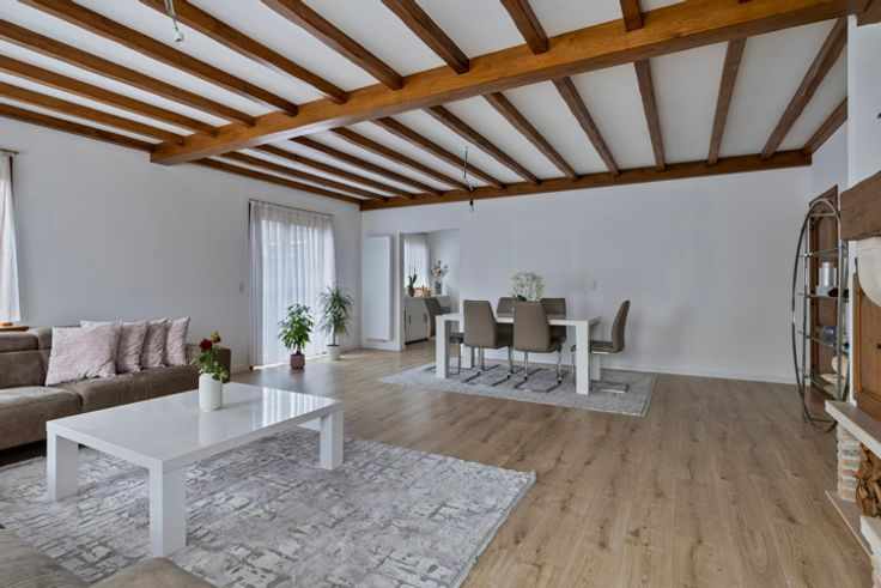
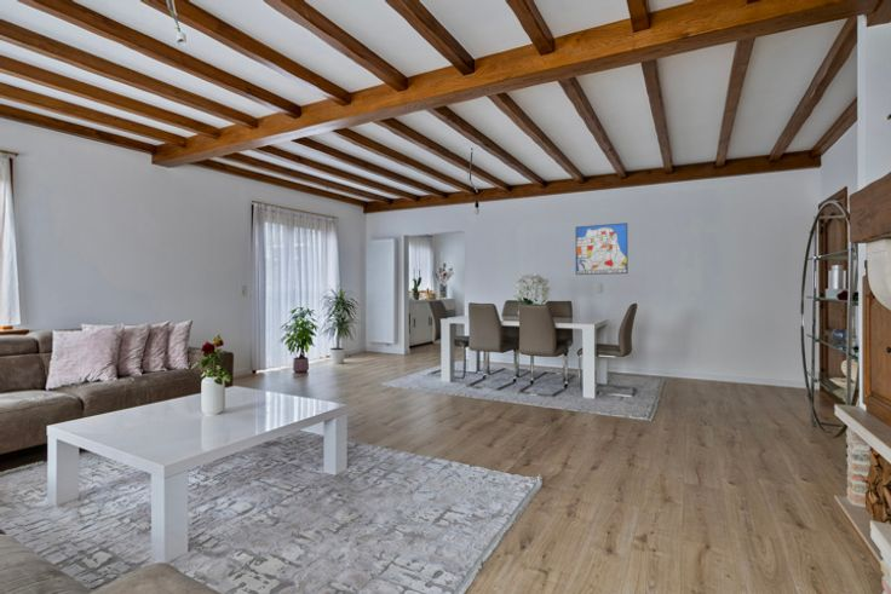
+ wall art (600, 249)
